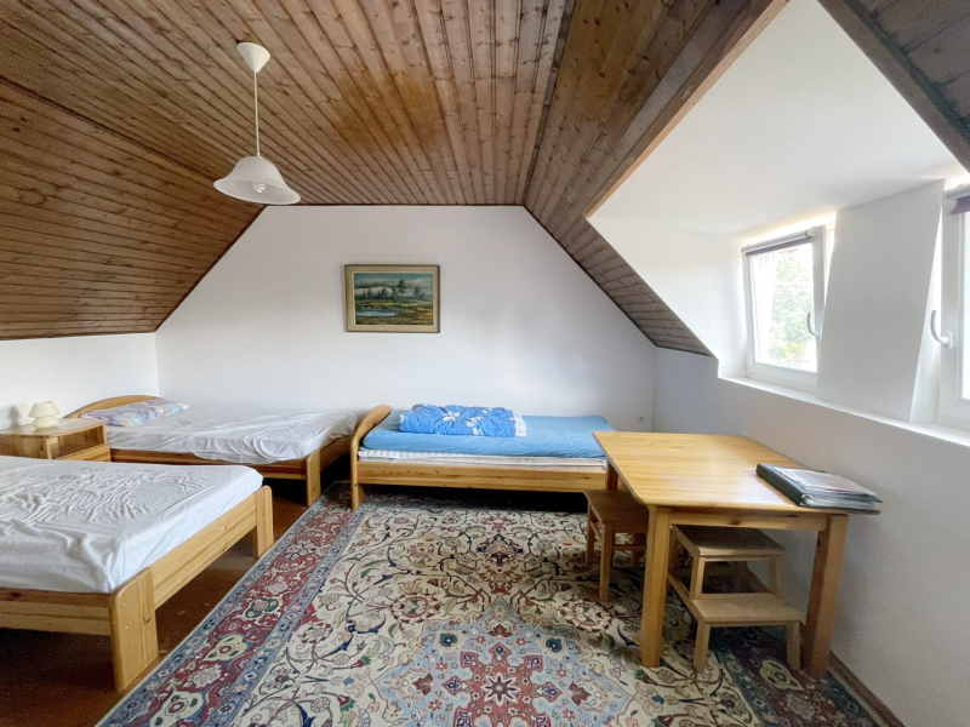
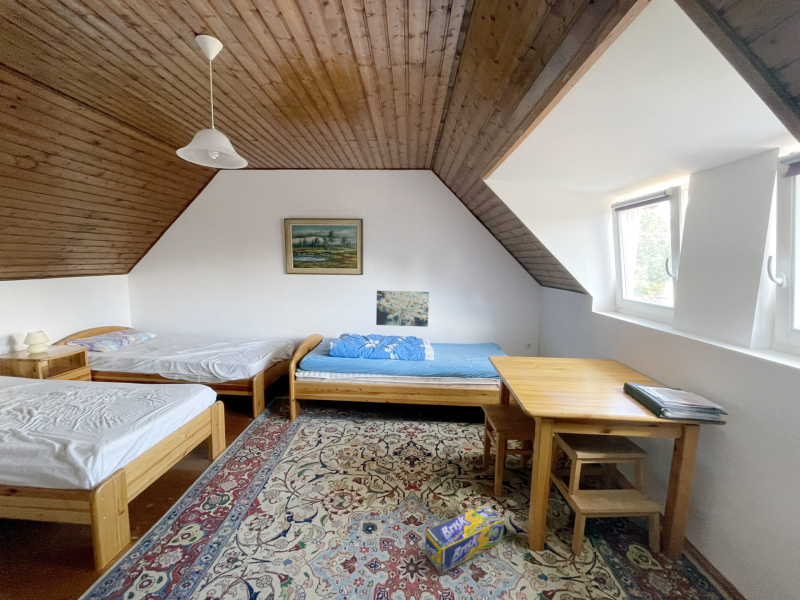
+ box (465, 535)
+ wall art (402, 308)
